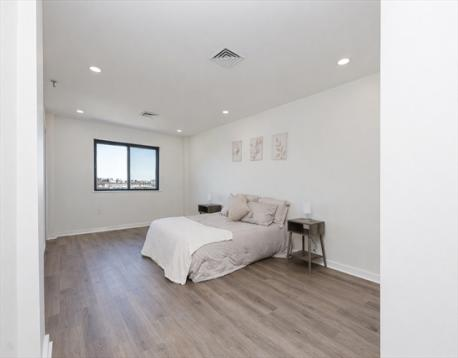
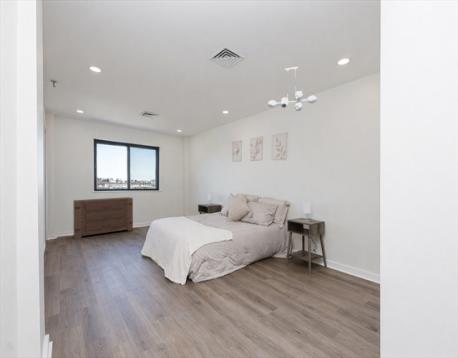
+ ceiling light fixture (295, 89)
+ dresser (104, 216)
